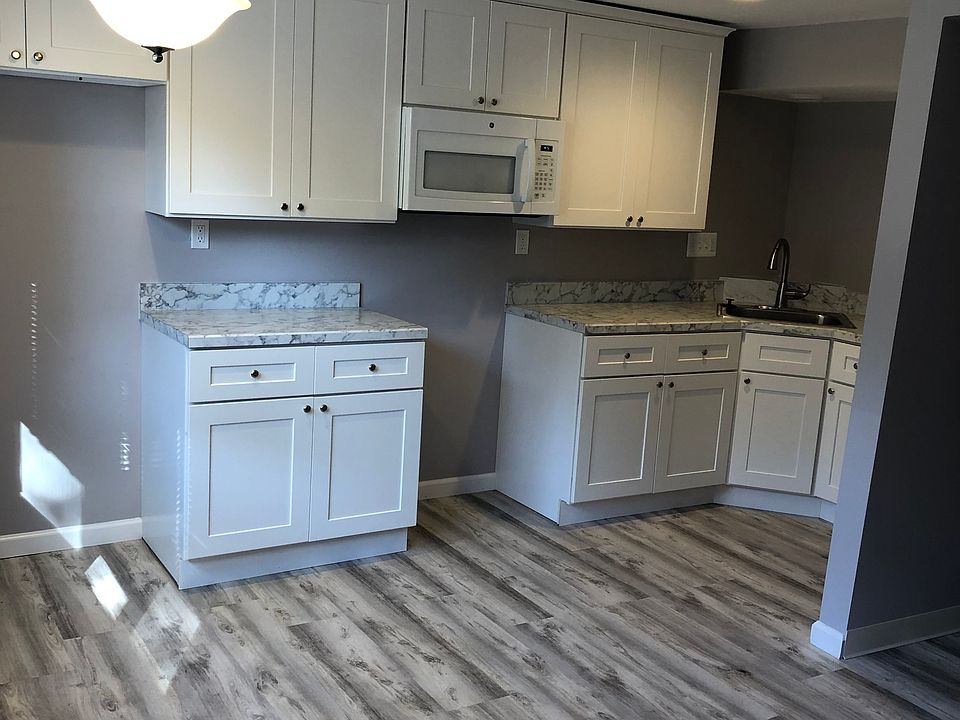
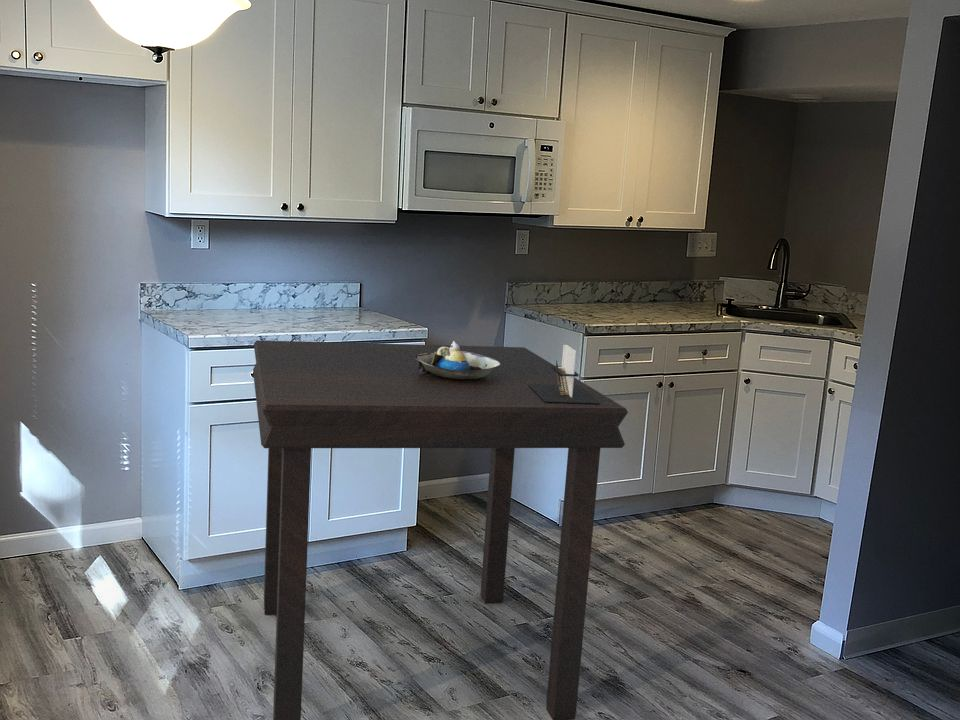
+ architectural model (564, 370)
+ decorative bowl (446, 357)
+ dining table (411, 447)
